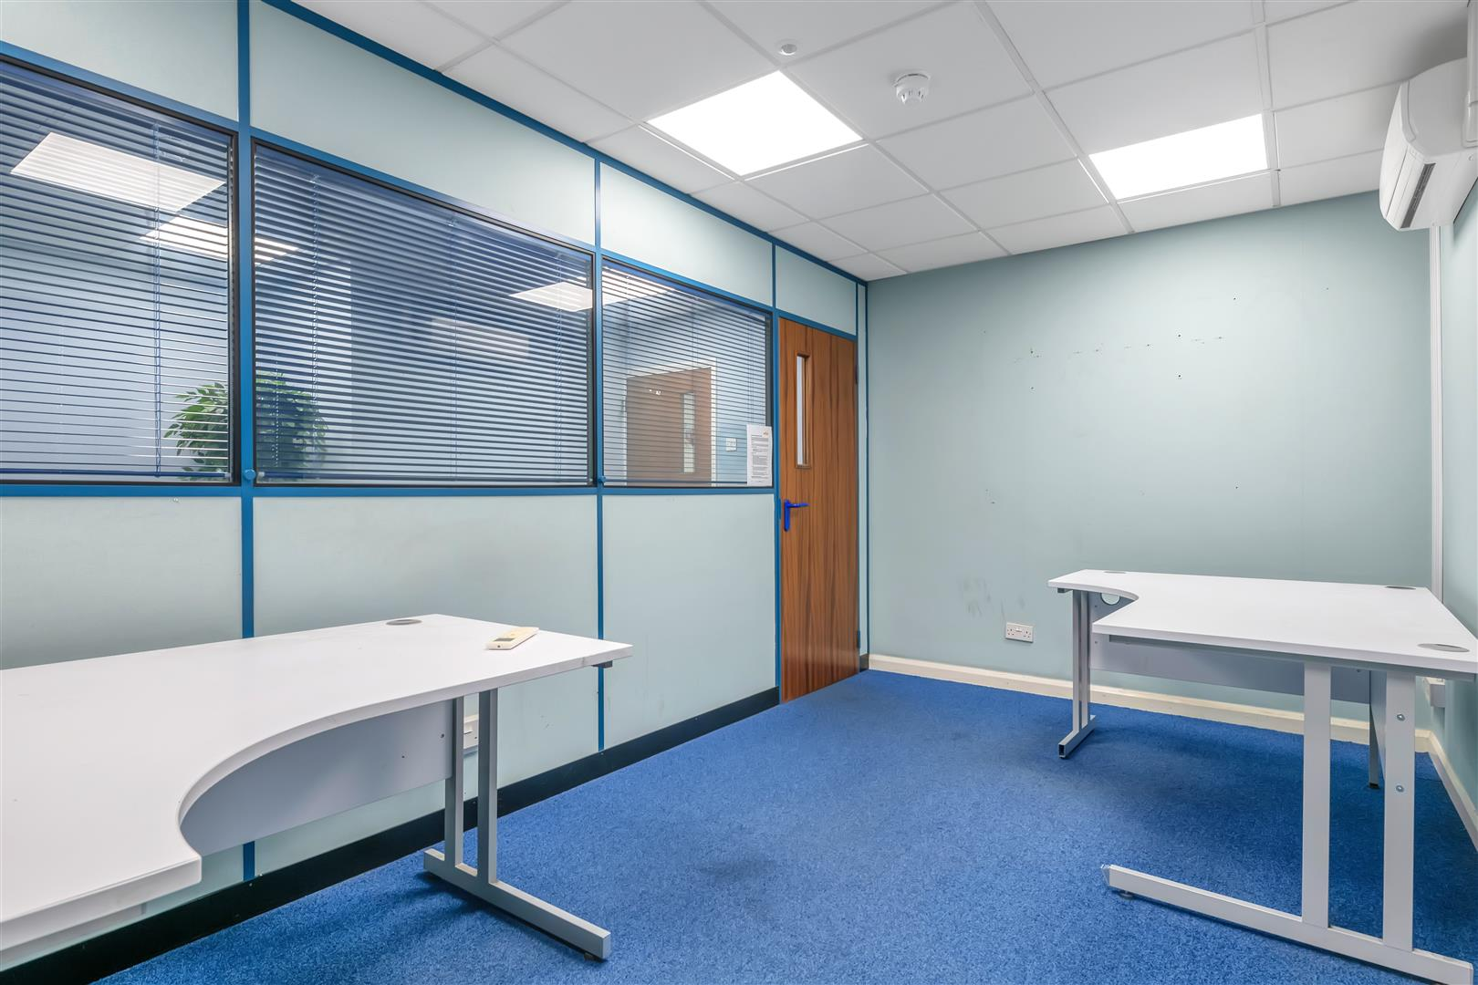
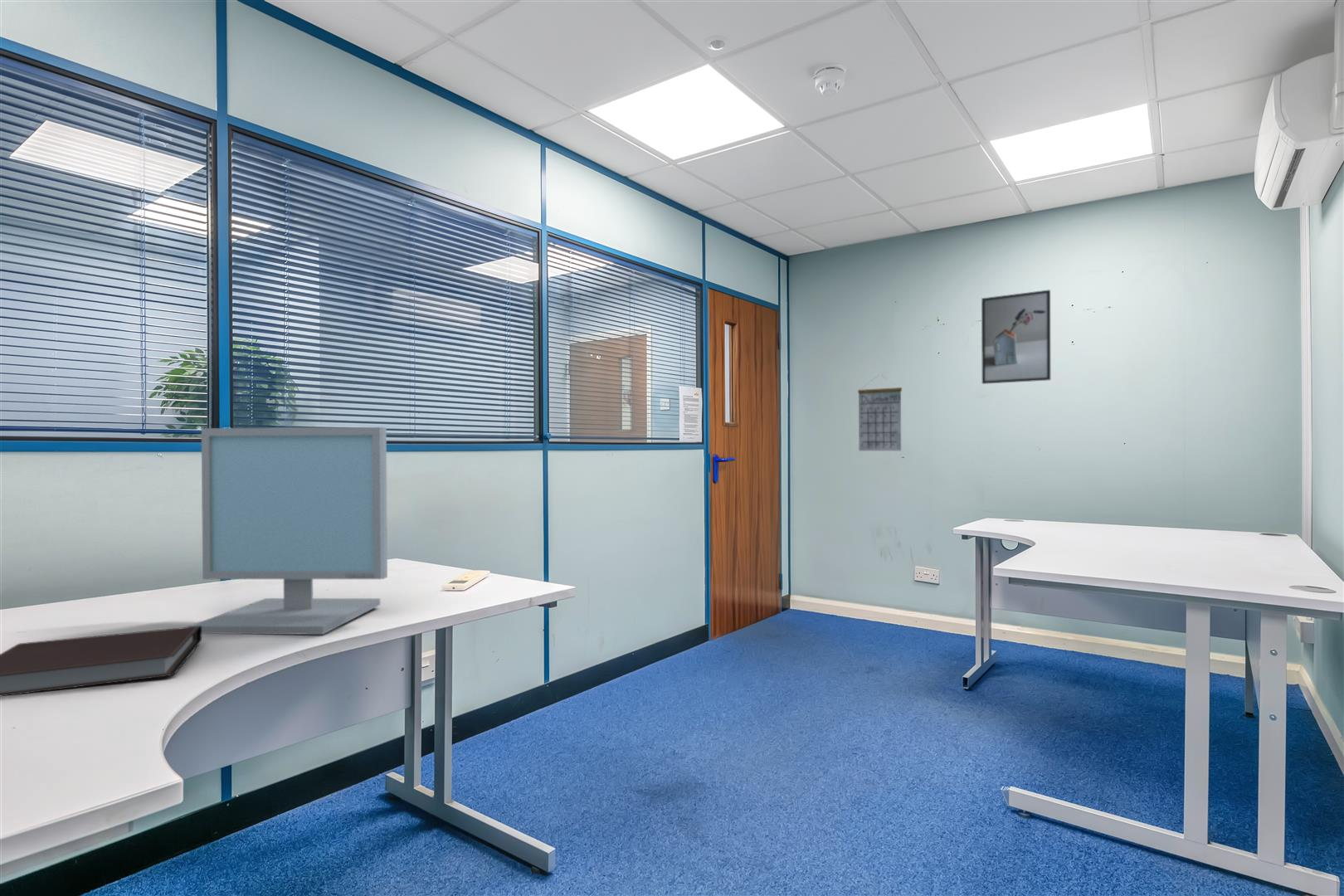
+ computer monitor (291, 523)
+ notebook (95, 658)
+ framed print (1015, 338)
+ calendar (879, 412)
